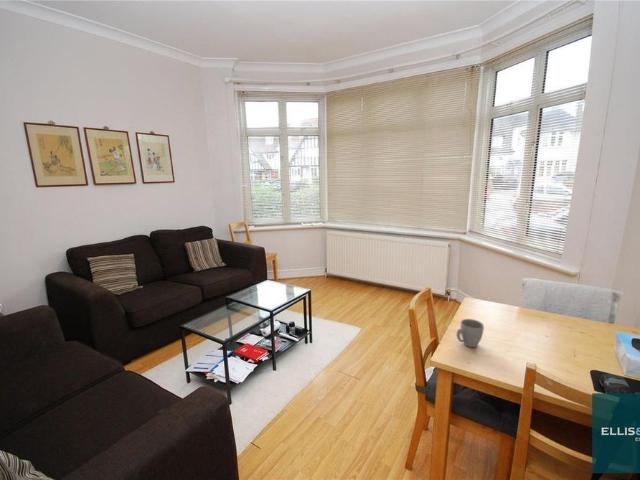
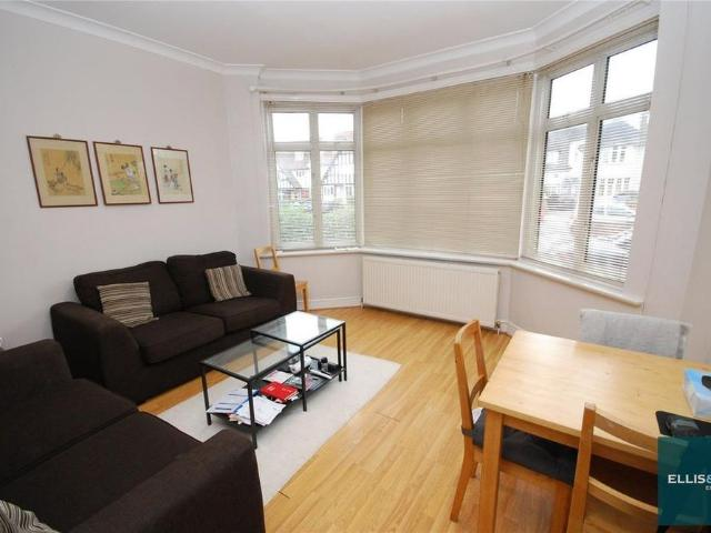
- mug (468, 334)
